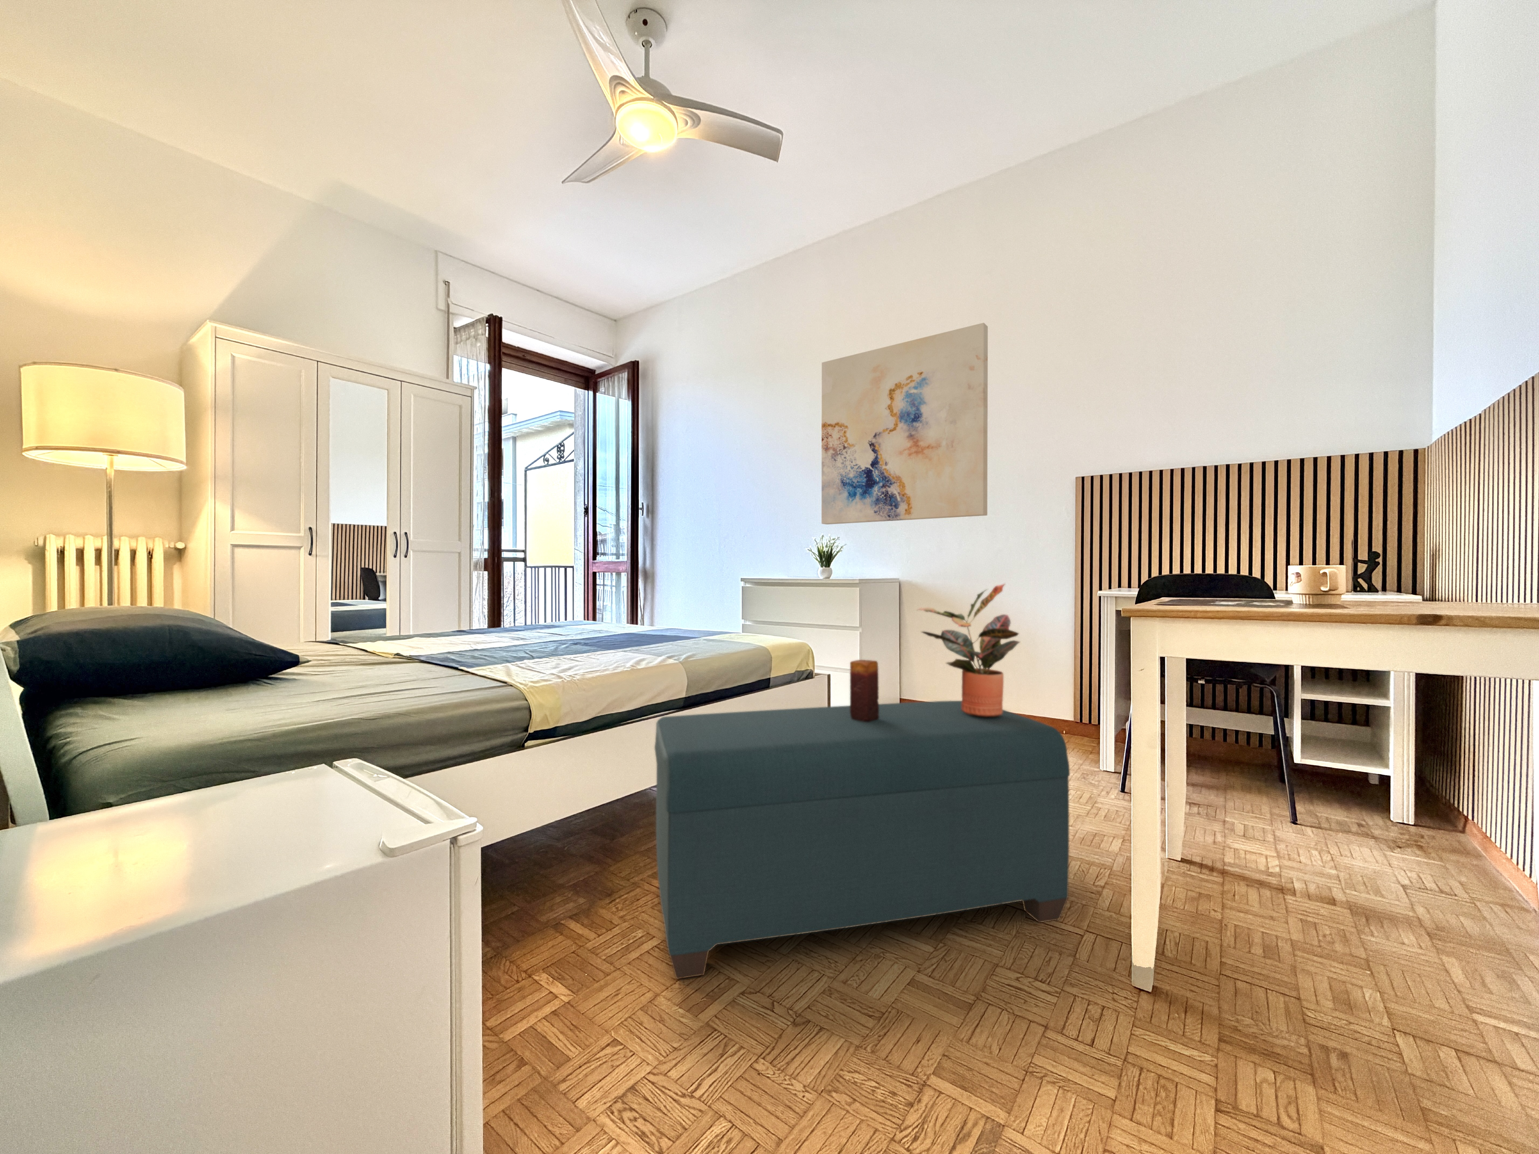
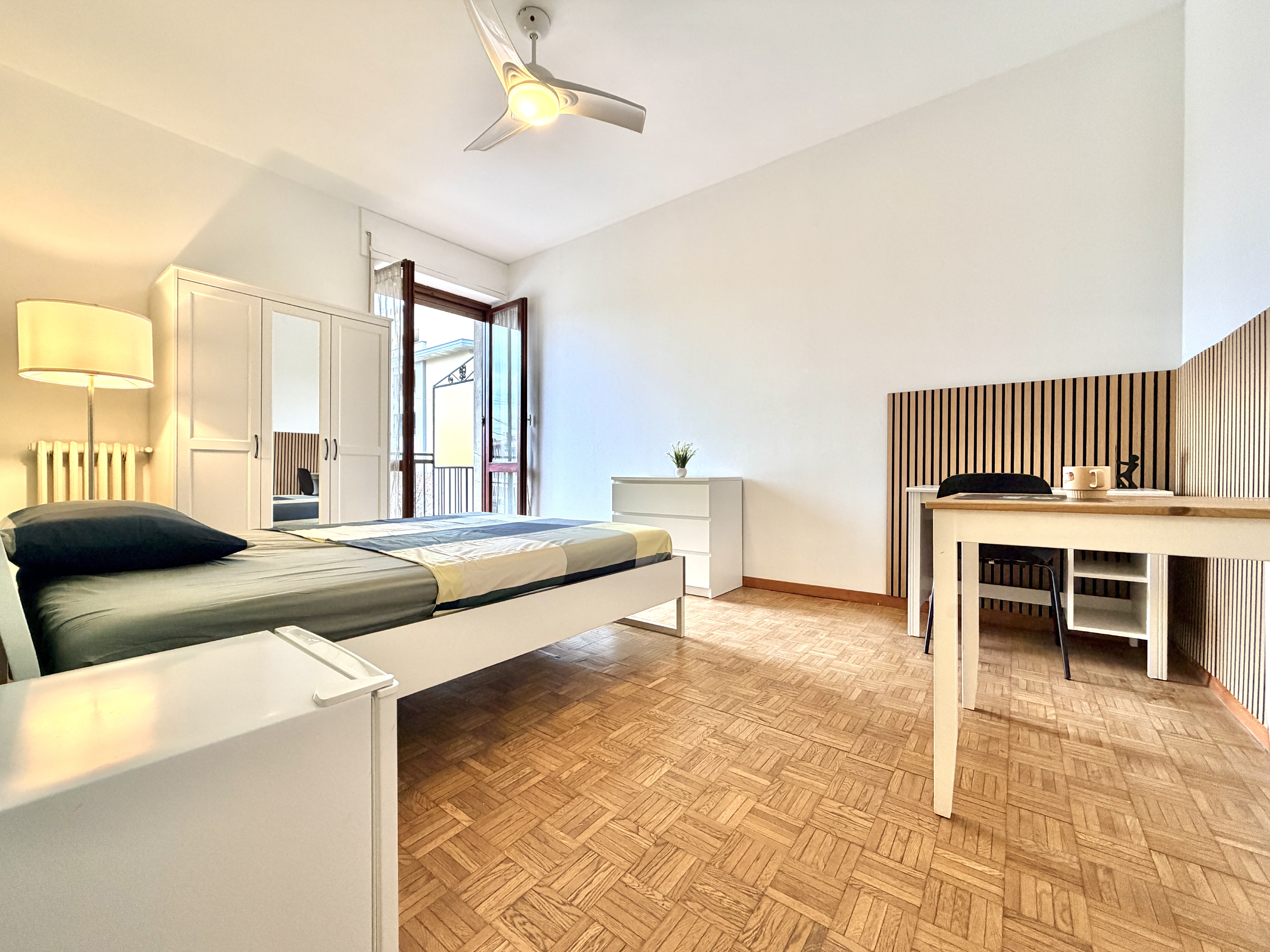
- bench (851, 809)
- potted plant (968, 647)
- wall art (898, 433)
- candle (864, 690)
